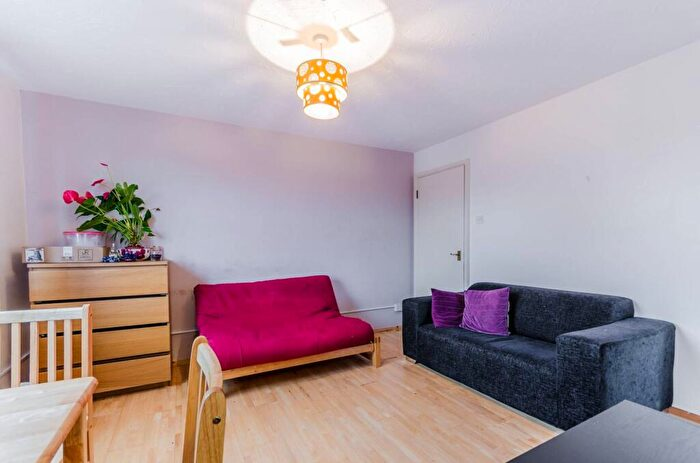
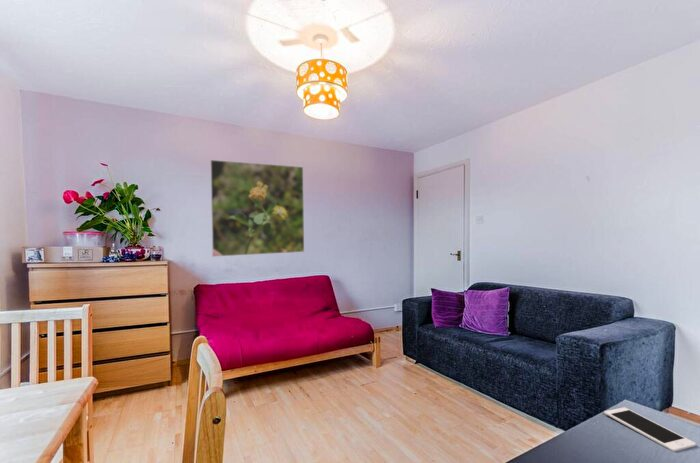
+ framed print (260, 209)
+ cell phone (646, 427)
